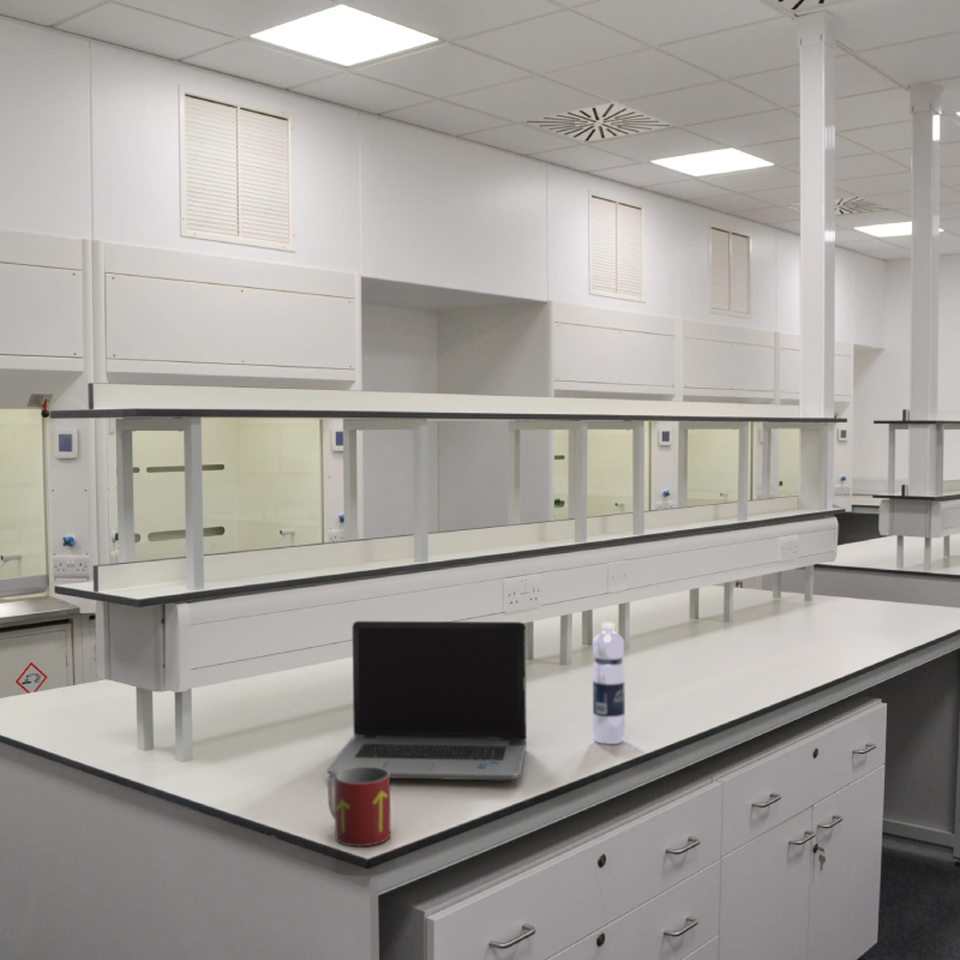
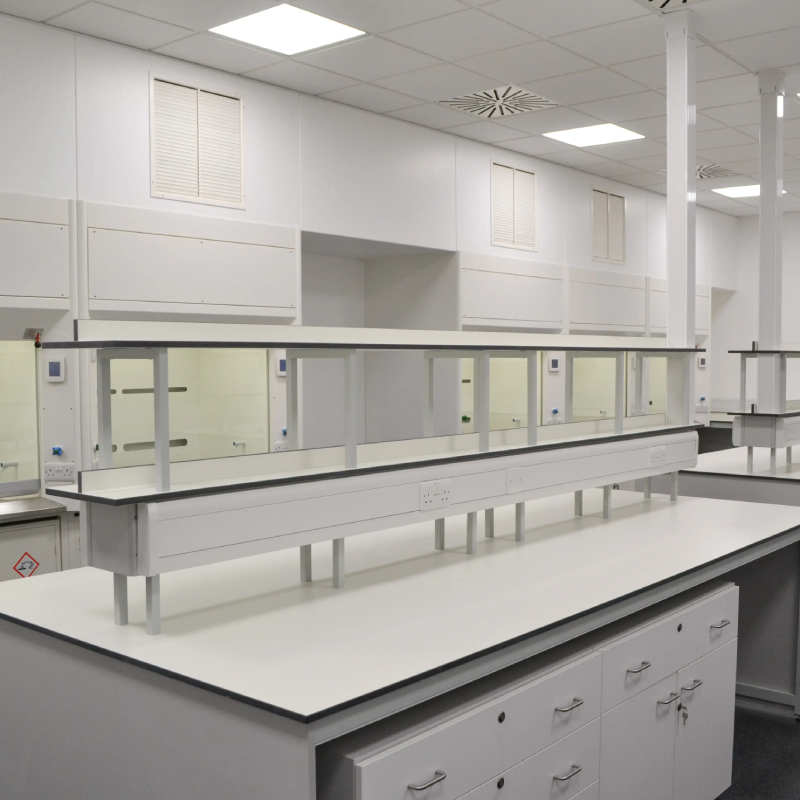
- laptop computer (430, 697)
- mug (355, 803)
- water bottle (608, 682)
